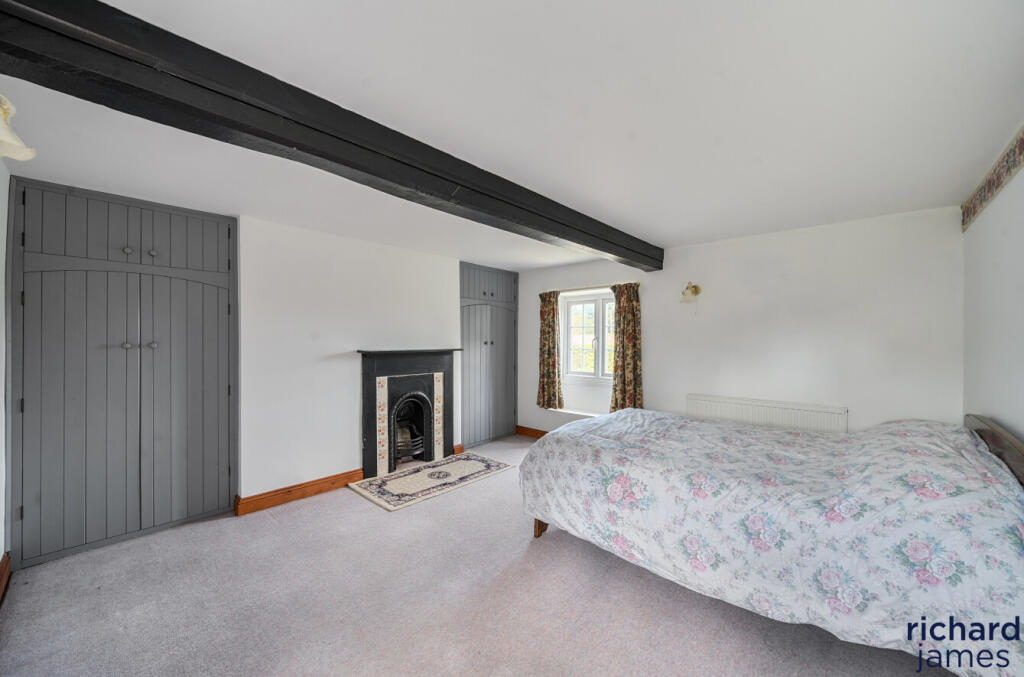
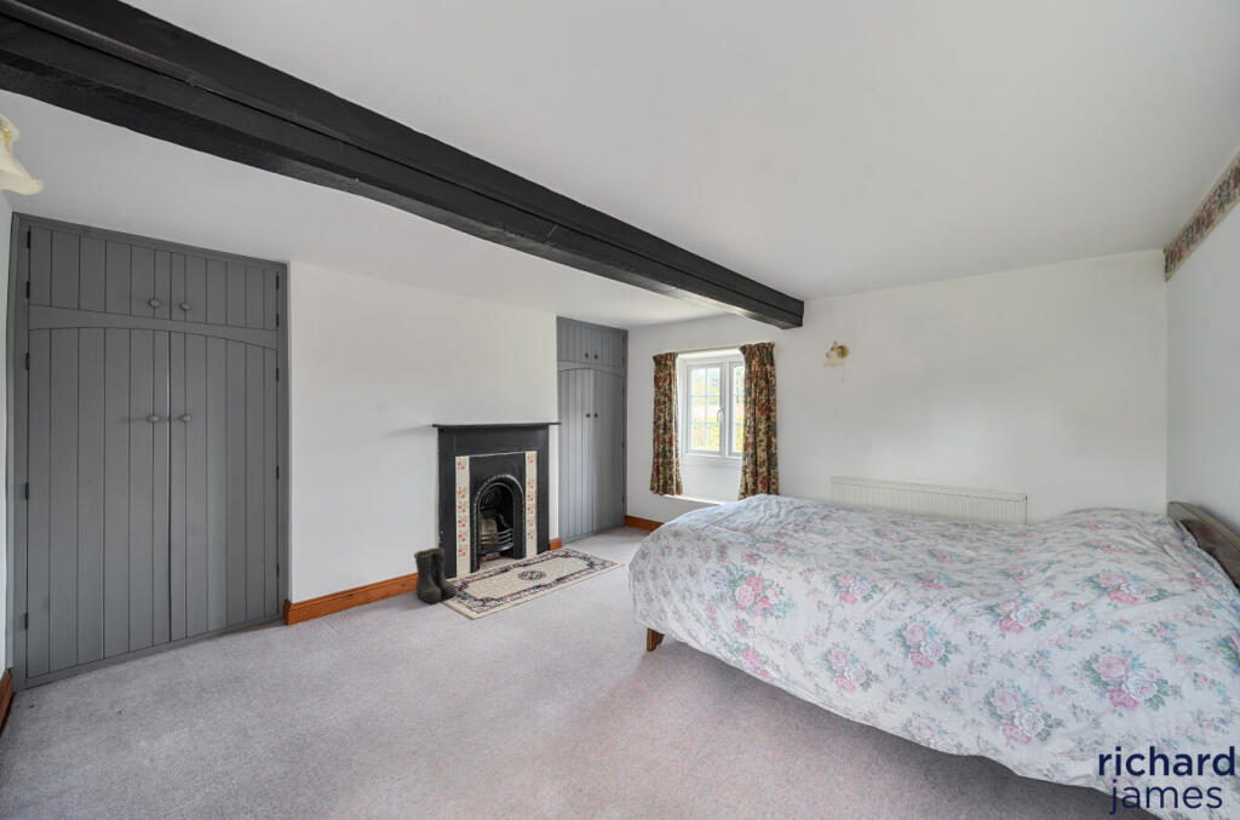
+ boots (434, 573)
